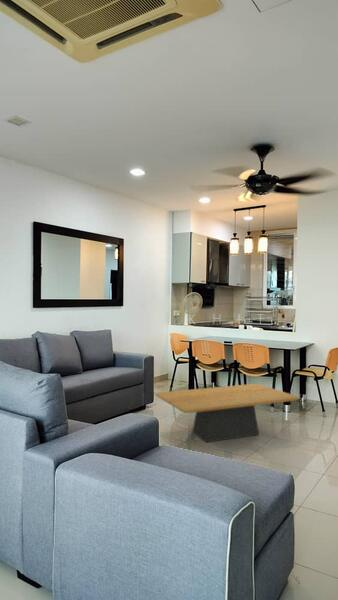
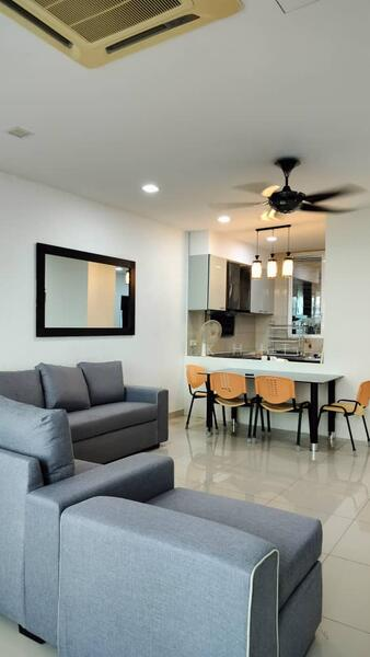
- coffee table (225, 414)
